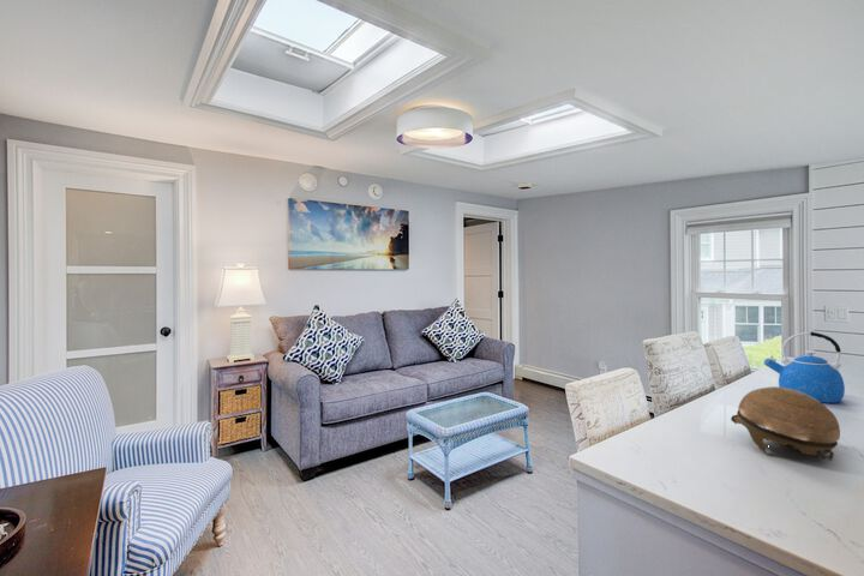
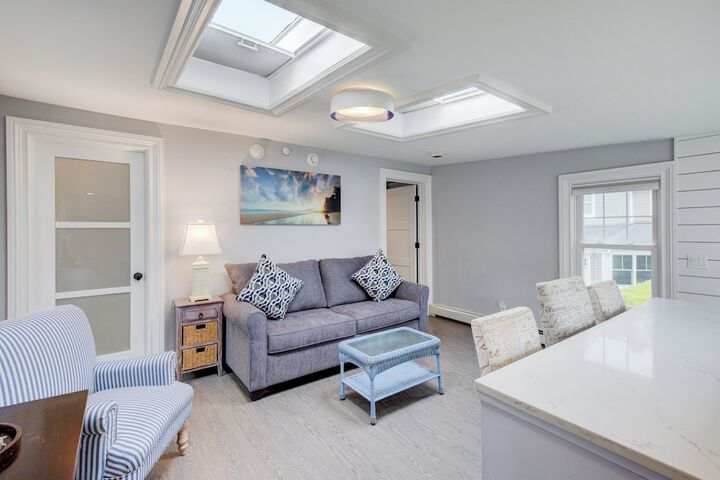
- kettle (802, 364)
- decorative bowl (784, 418)
